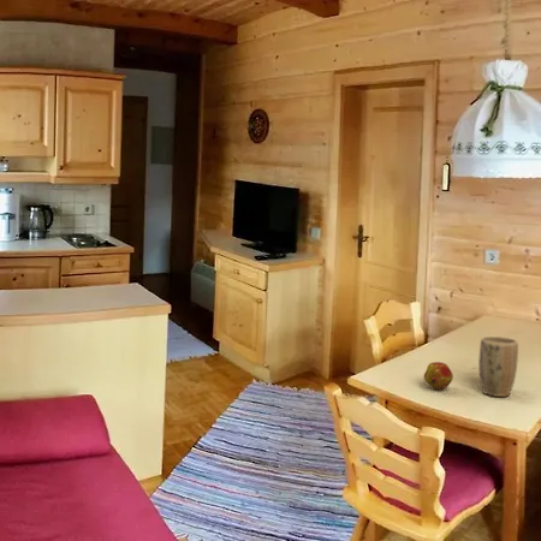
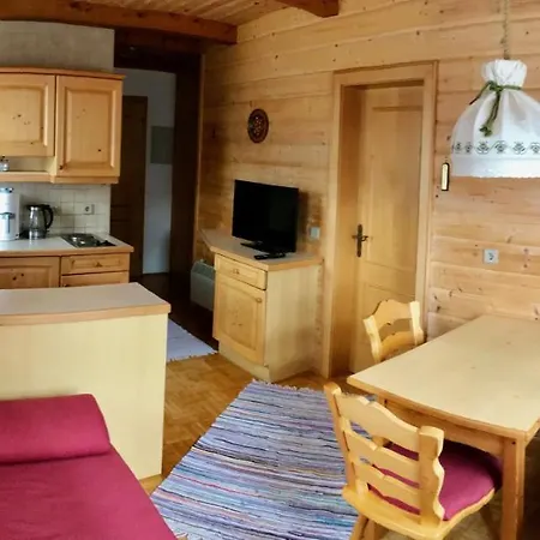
- fruit (438, 376)
- plant pot (498, 365)
